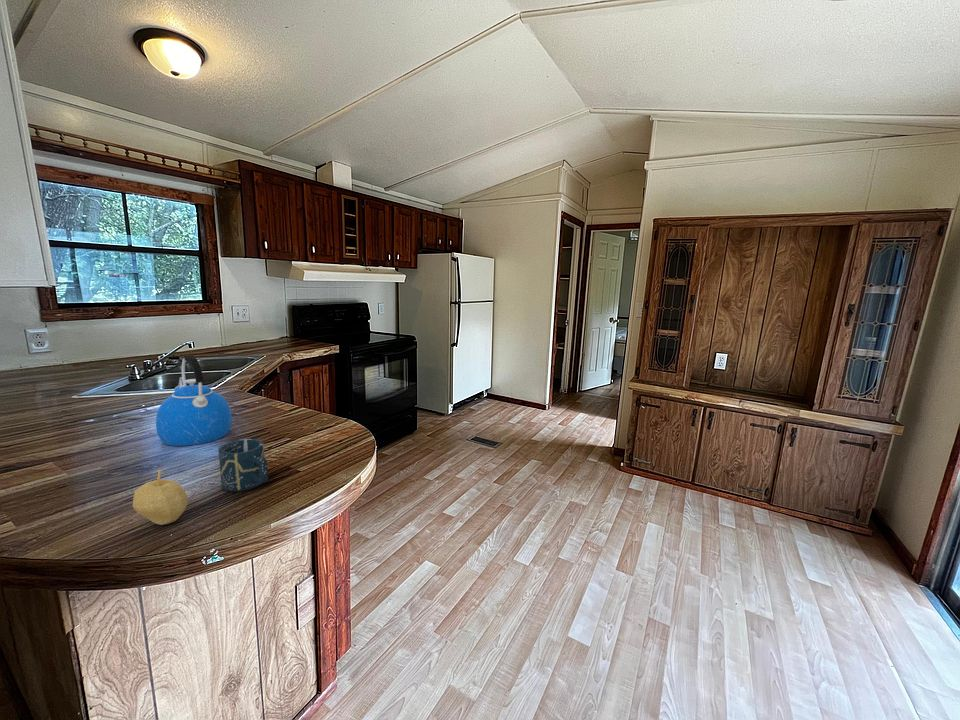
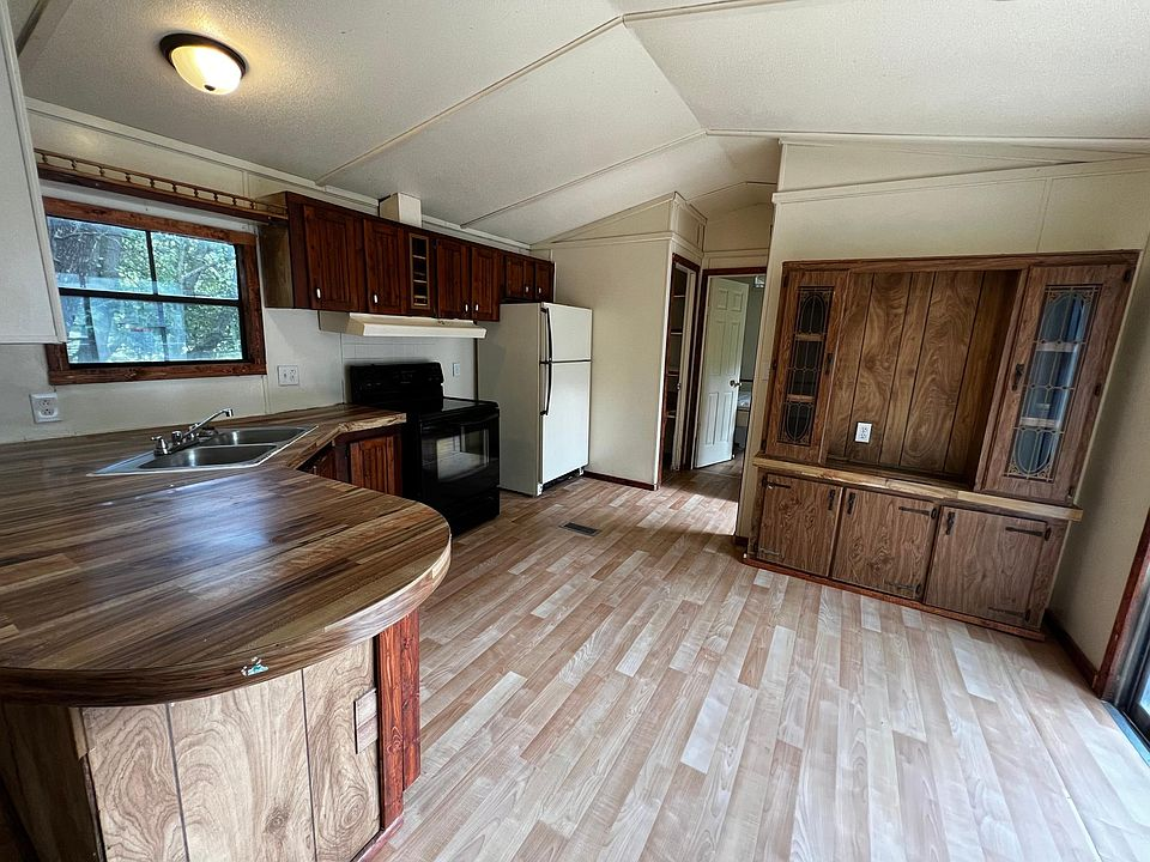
- fruit (160, 498)
- kettle (190, 394)
- cup (247, 465)
